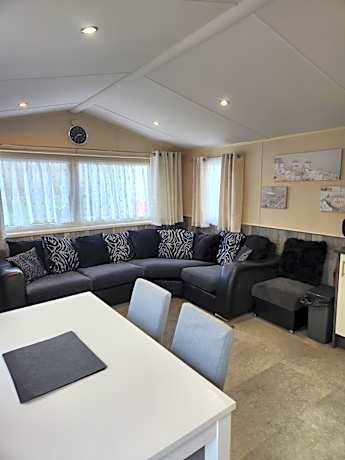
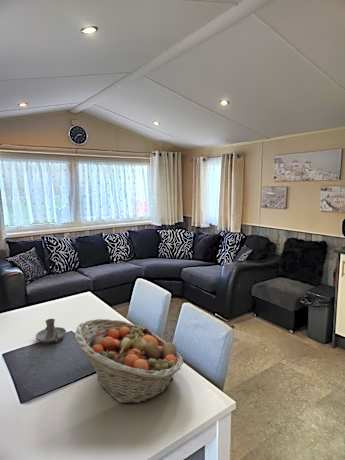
+ fruit basket (128, 352)
+ candle holder (51, 330)
